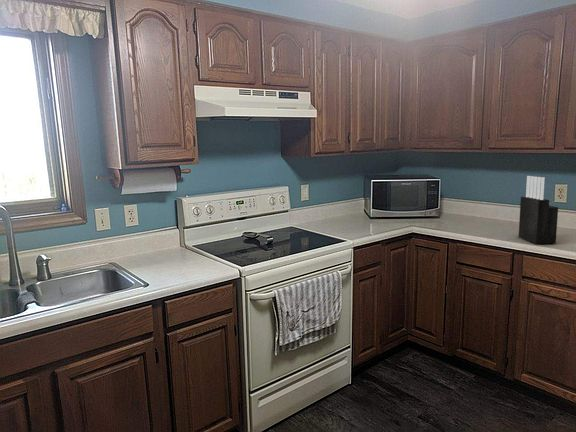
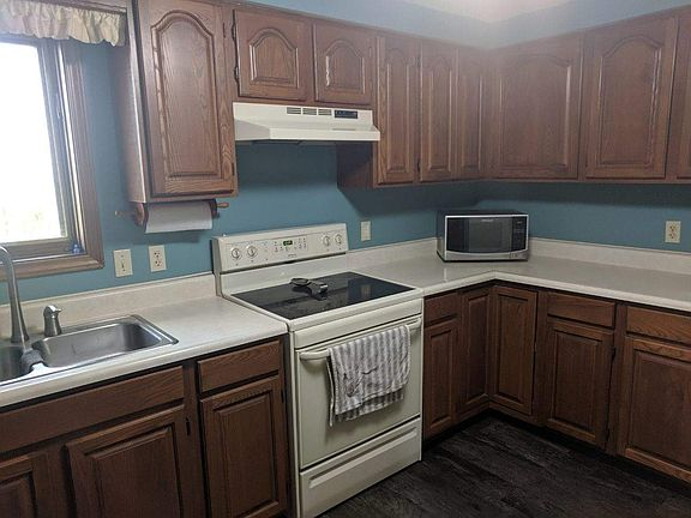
- knife block (540, 208)
